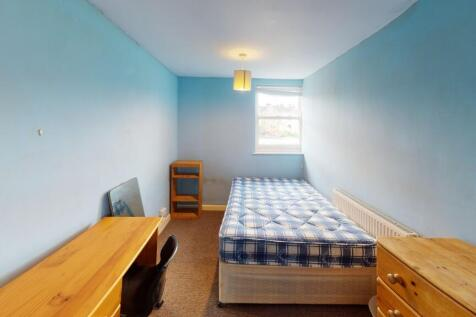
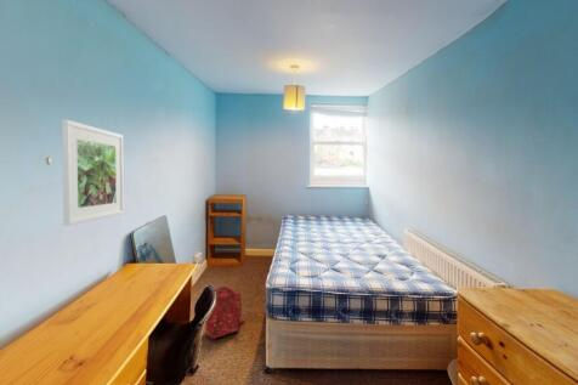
+ backpack (225, 310)
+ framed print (97, 174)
